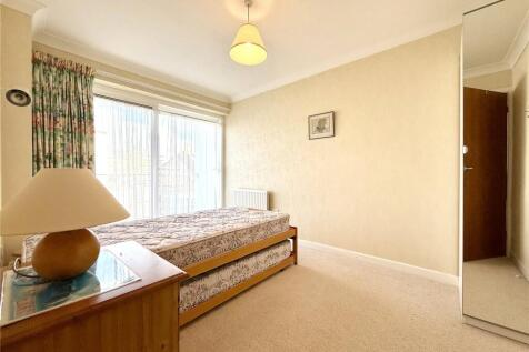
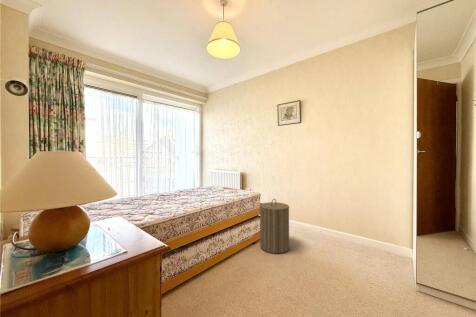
+ laundry hamper (274, 222)
